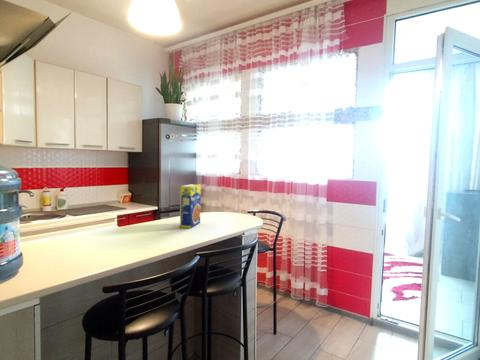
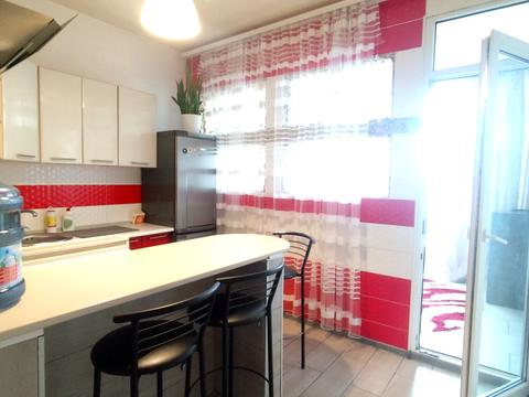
- legume (190, 205)
